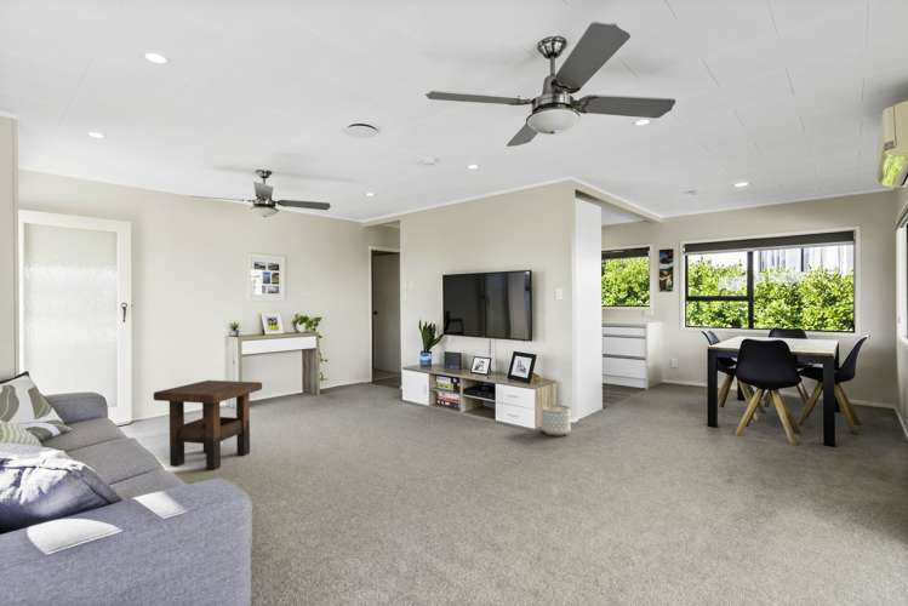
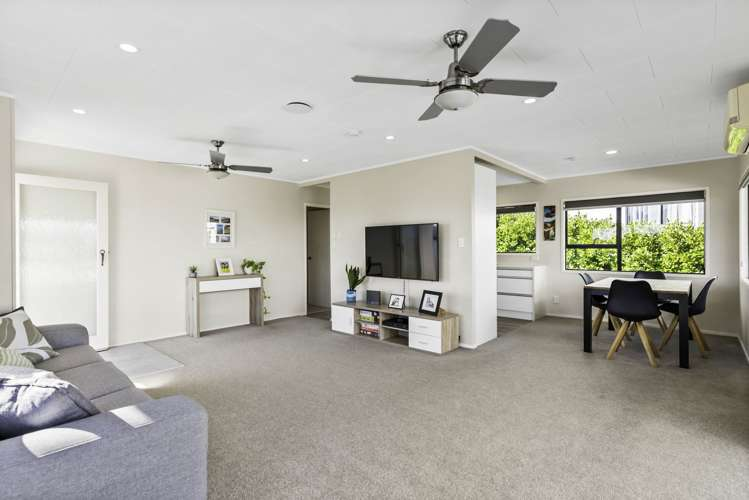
- planter (555, 419)
- side table (211, 423)
